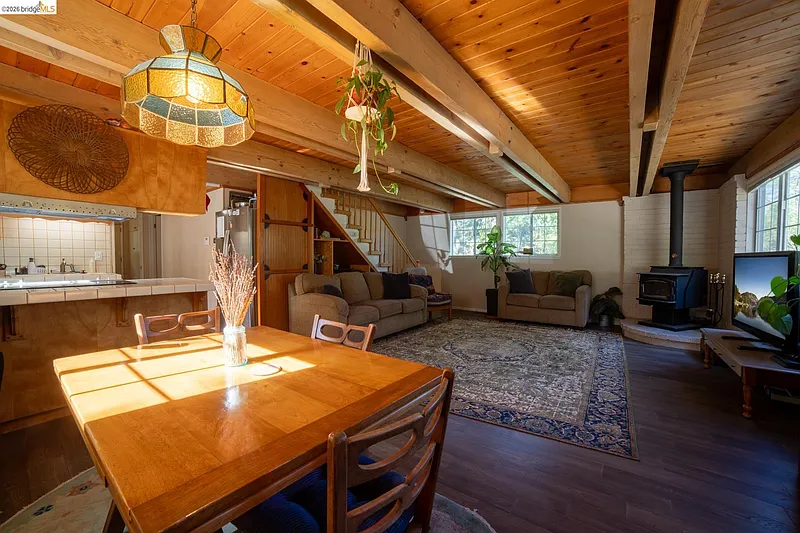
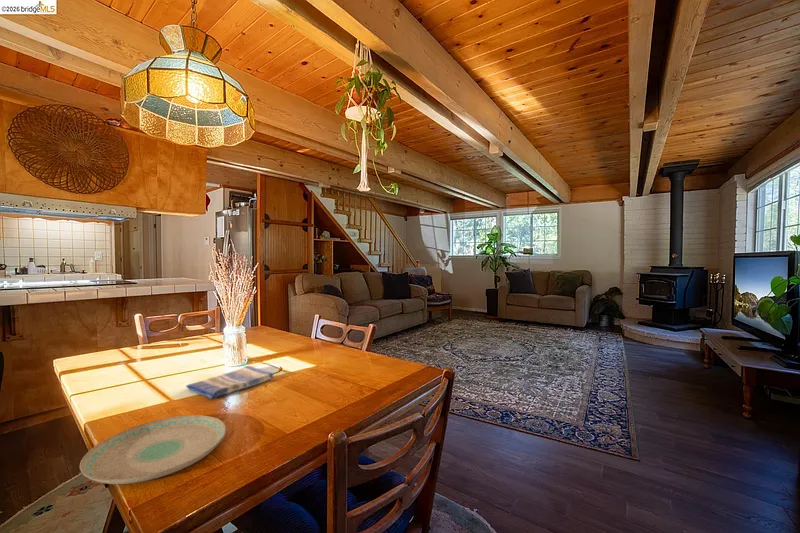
+ dish towel (232, 380)
+ plate (160, 446)
